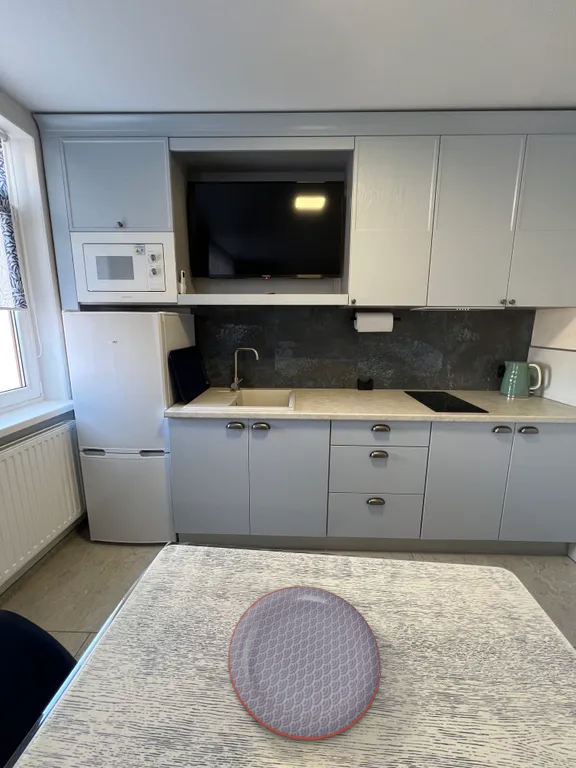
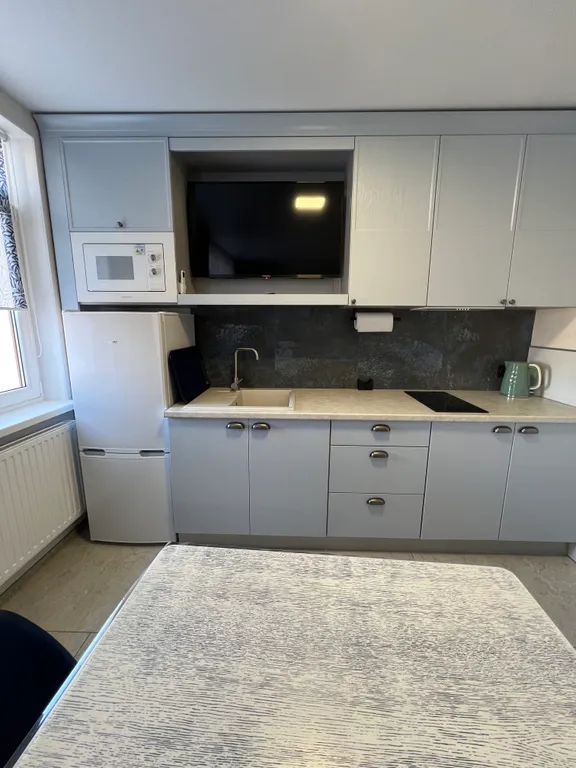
- plate (303, 650)
